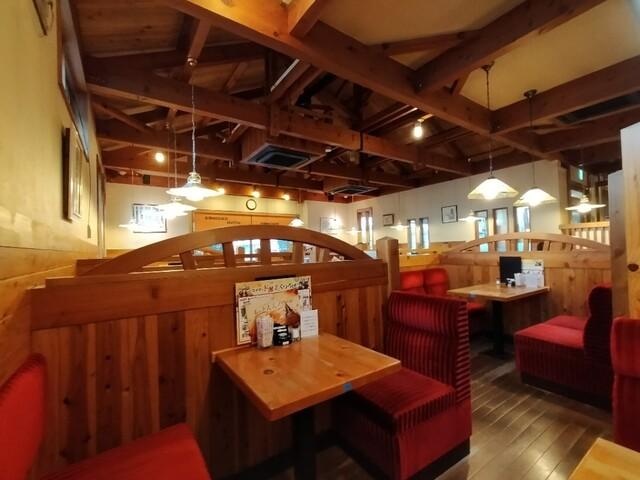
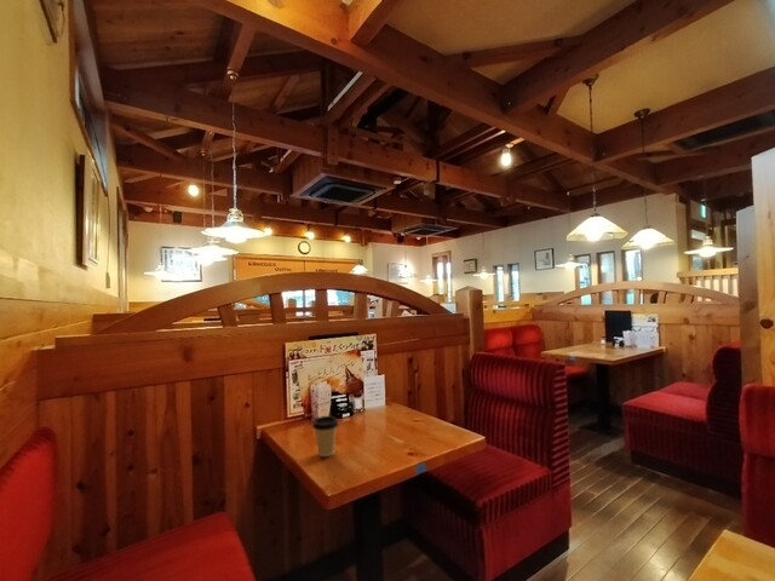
+ coffee cup (326, 436)
